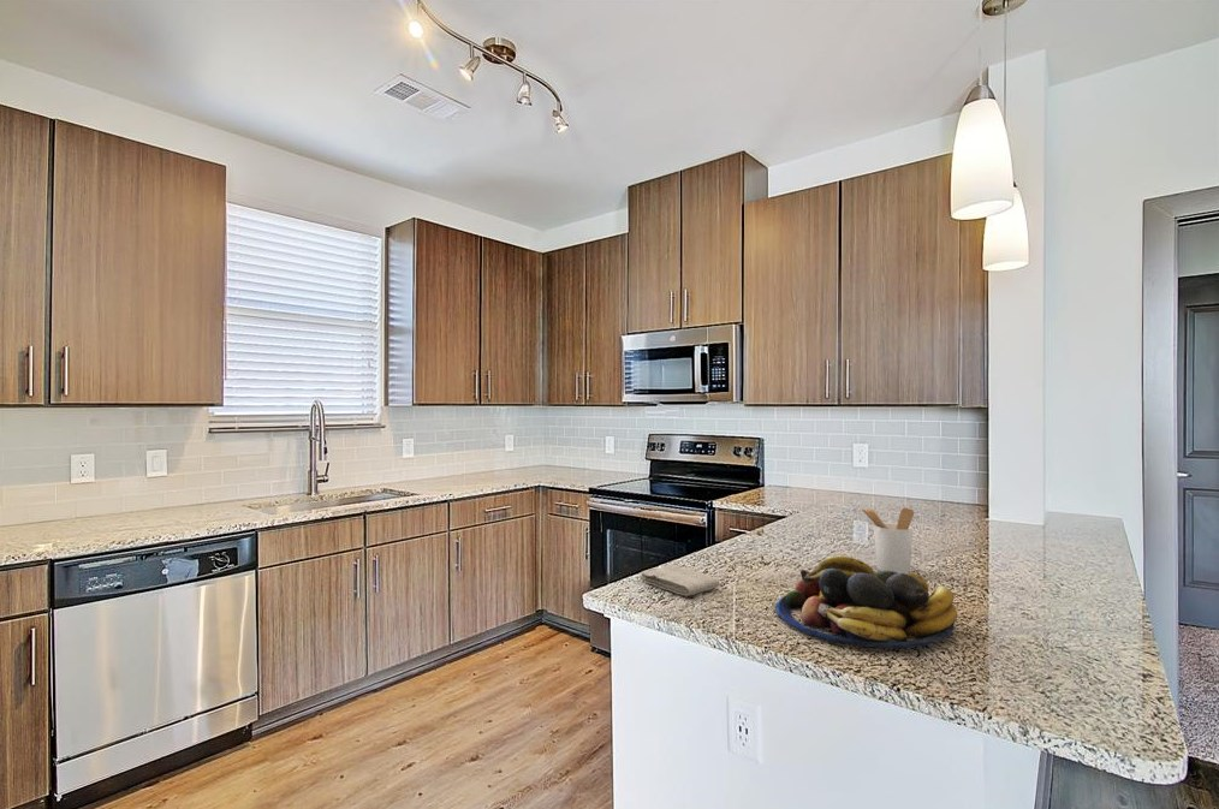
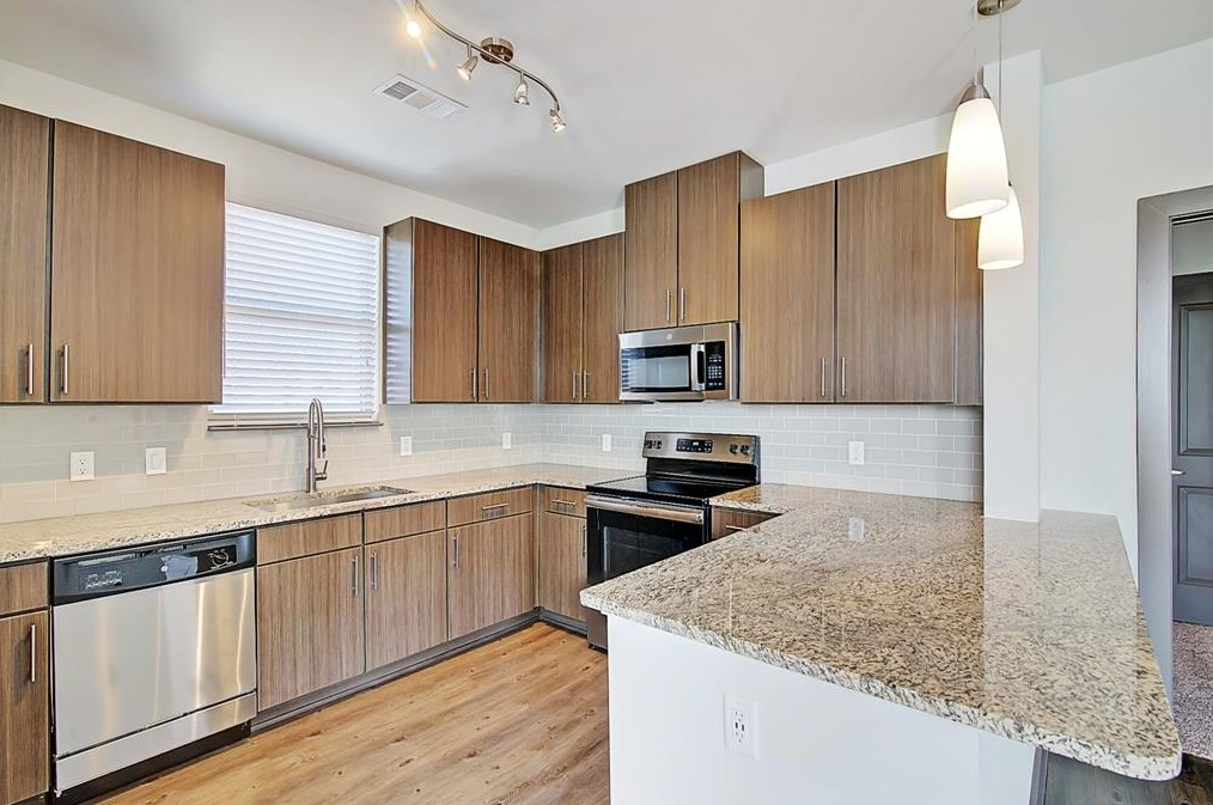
- fruit bowl (858, 587)
- washcloth (678, 578)
- utensil holder (885, 537)
